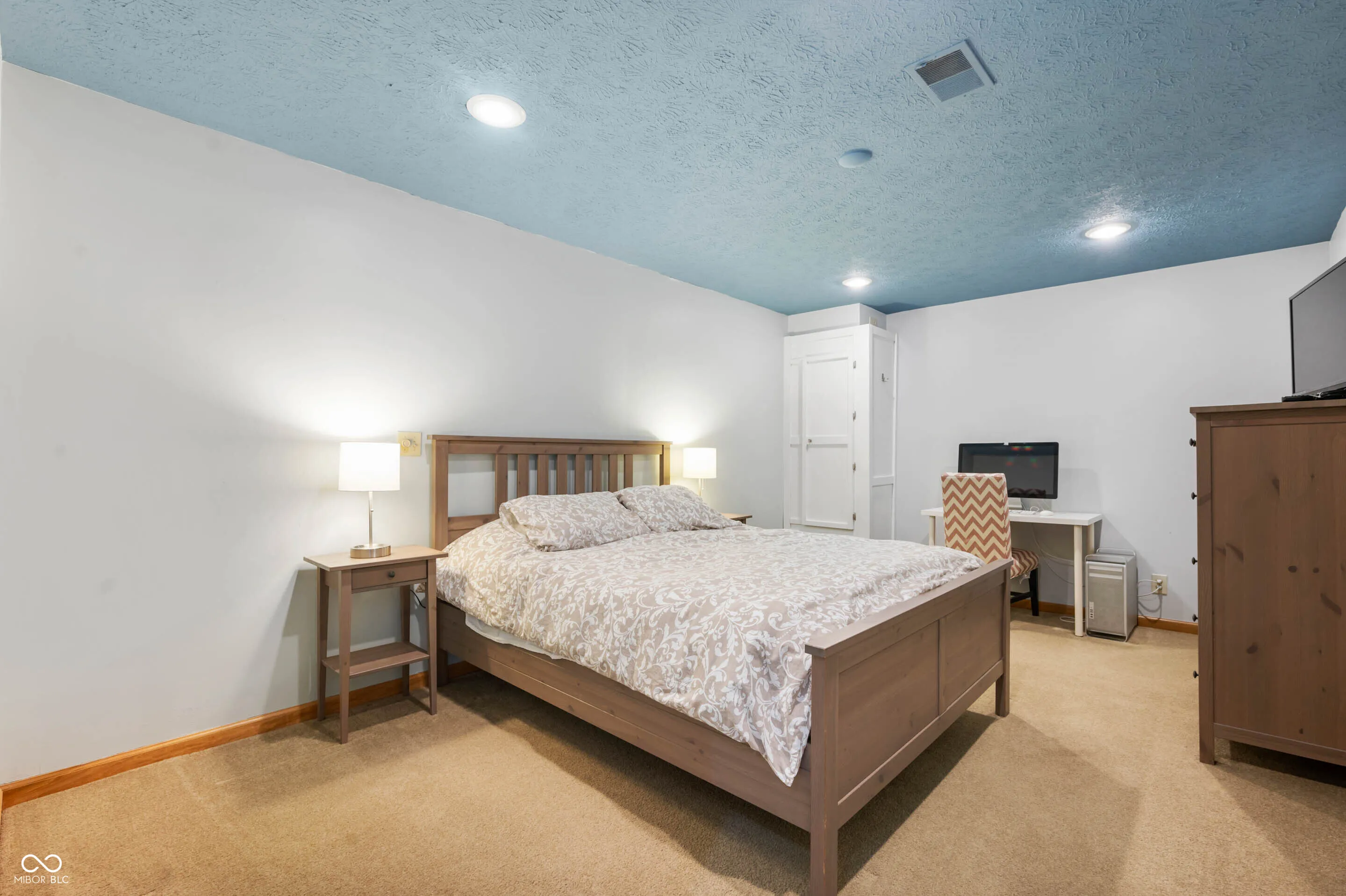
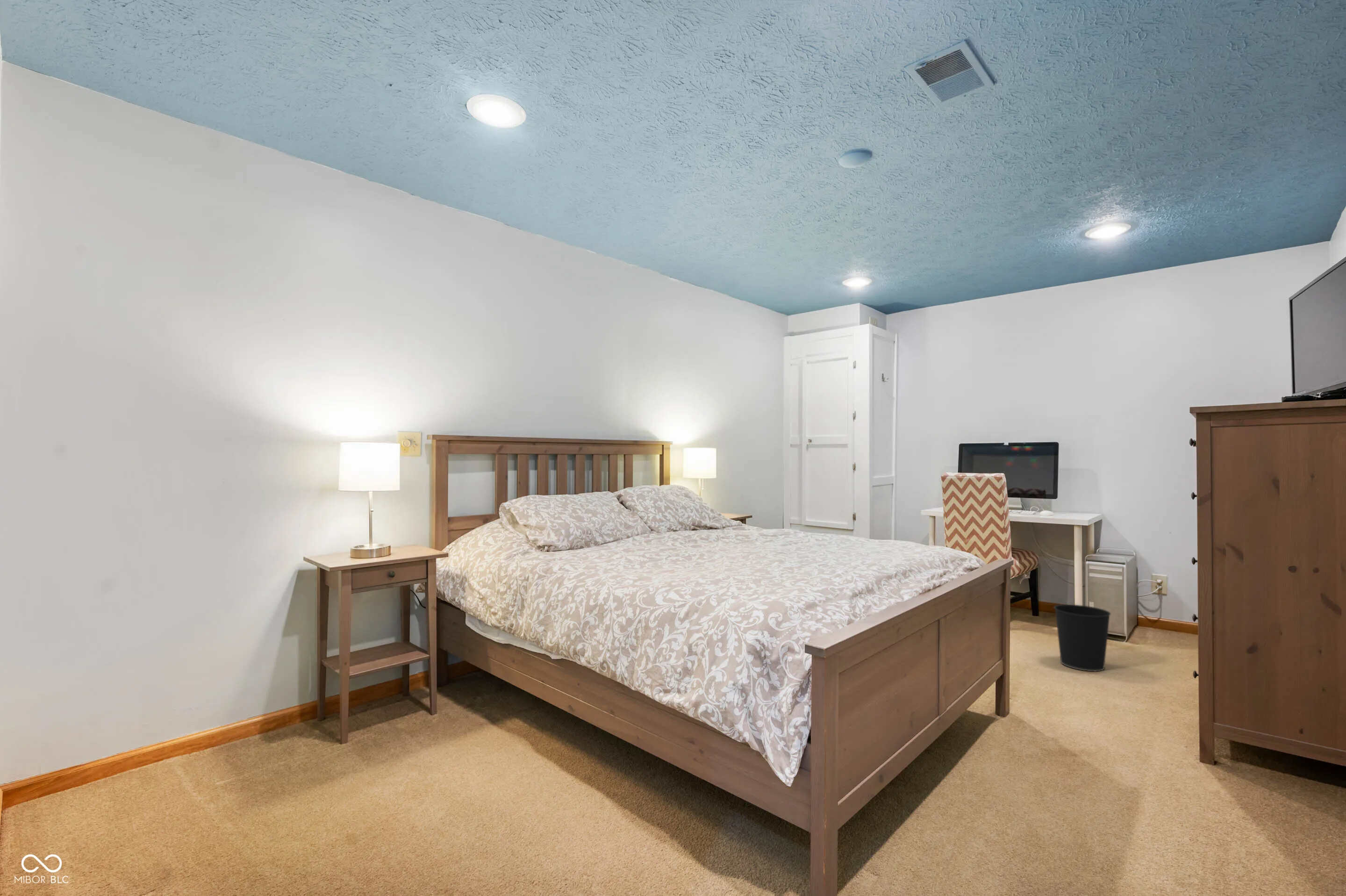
+ wastebasket (1082, 638)
